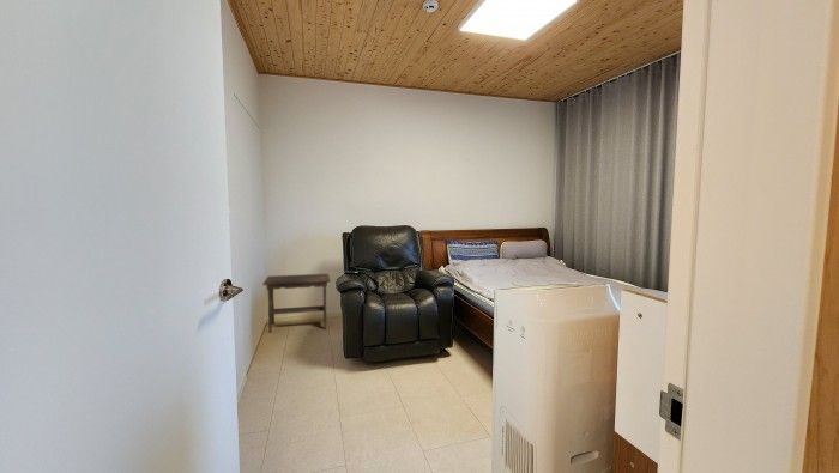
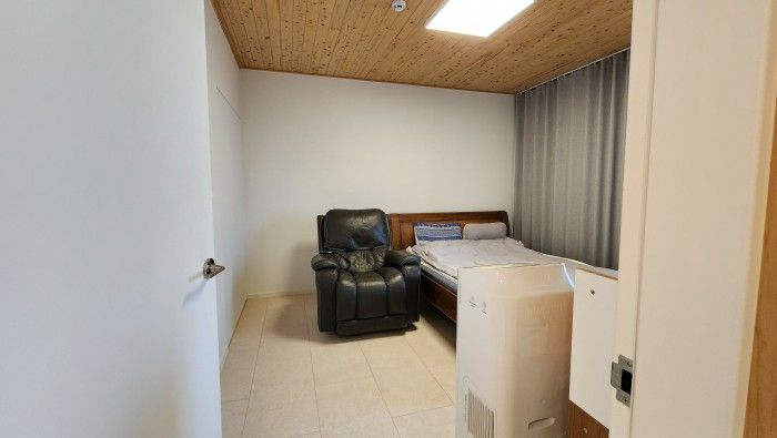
- footstool (301, 307)
